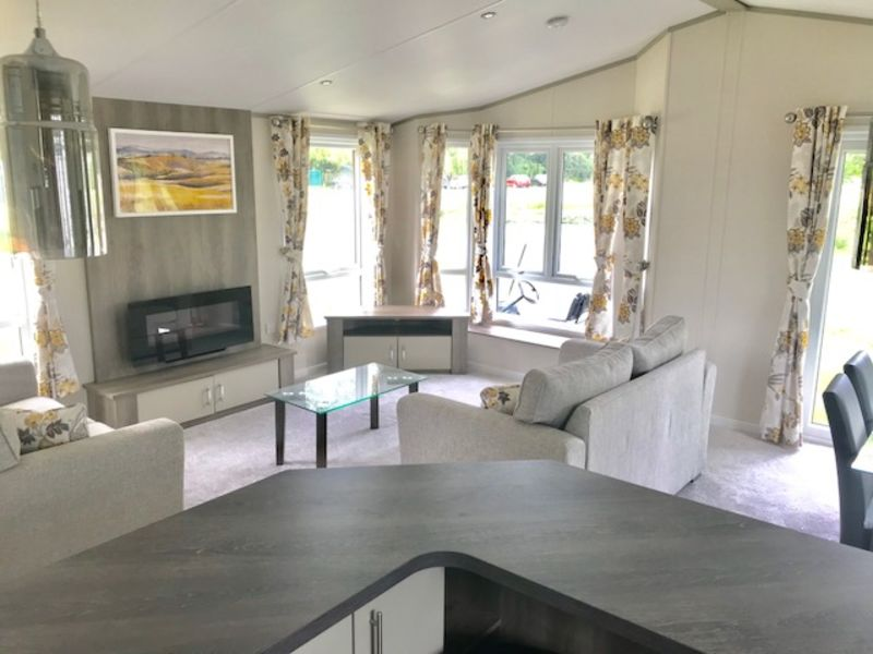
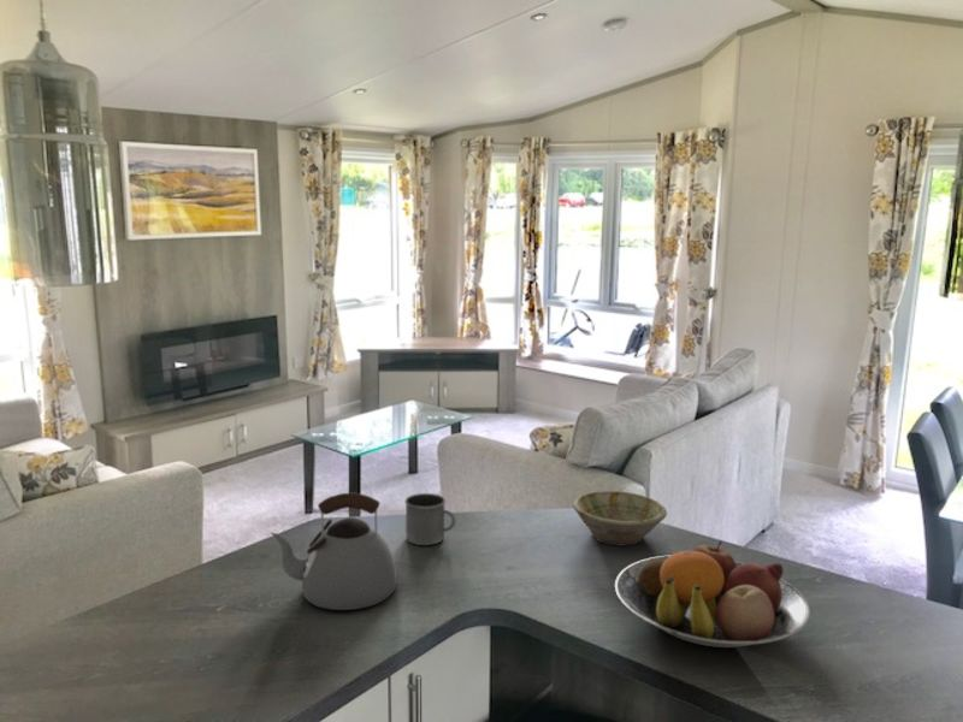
+ bowl (619, 521)
+ mug (430, 519)
+ kettle (333, 543)
+ fruit bowl (709, 586)
